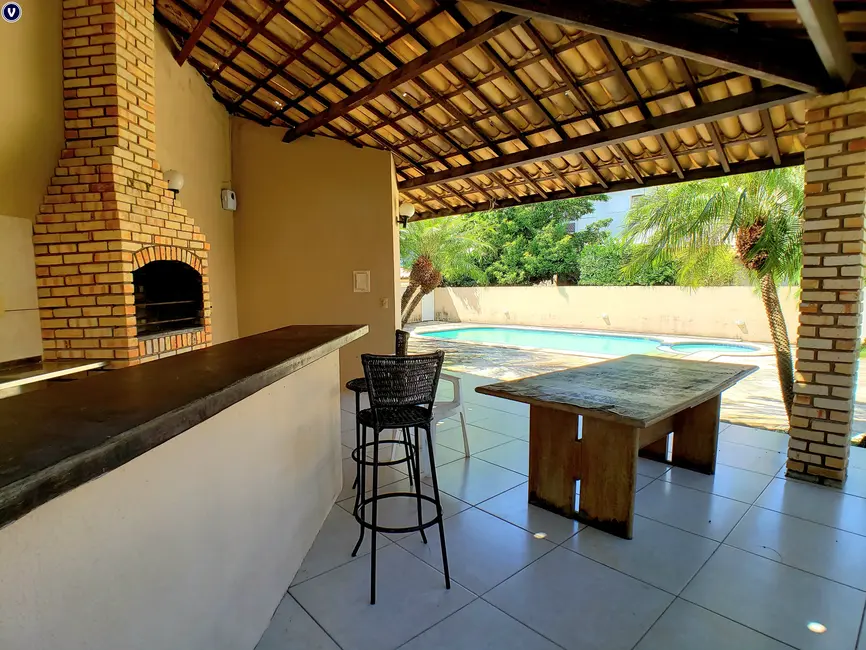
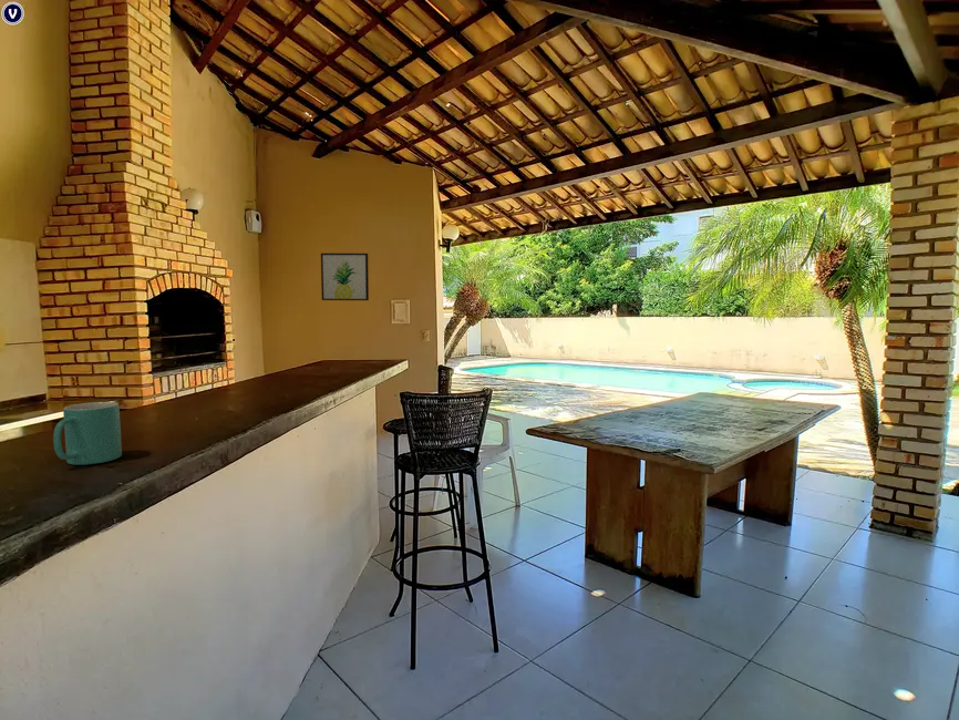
+ mug (84, 434)
+ wall art (344, 277)
